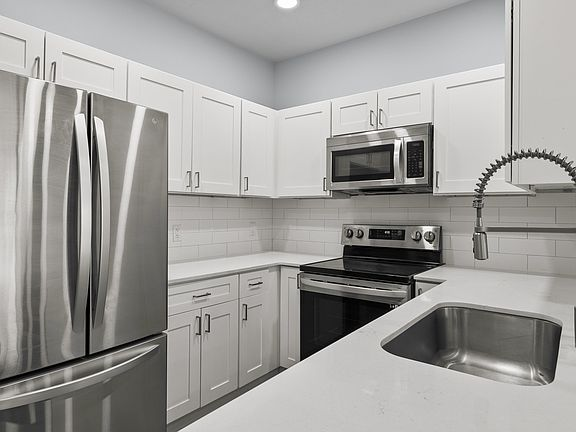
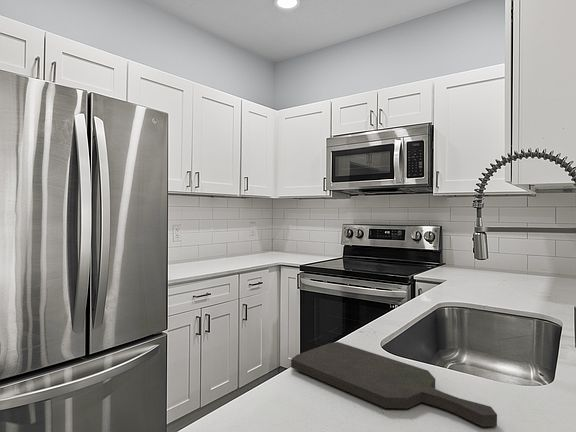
+ cutting board (387, 380)
